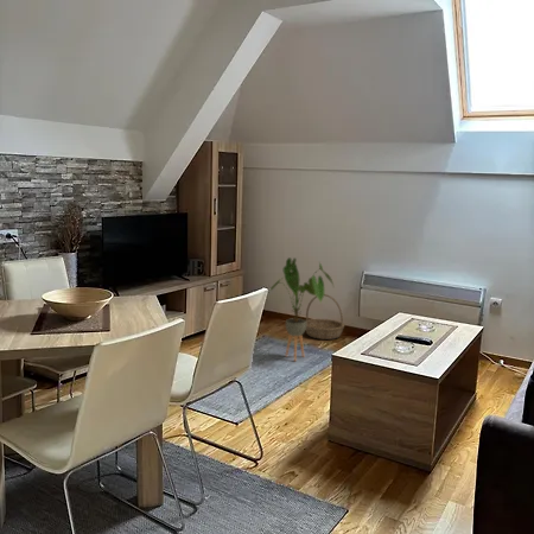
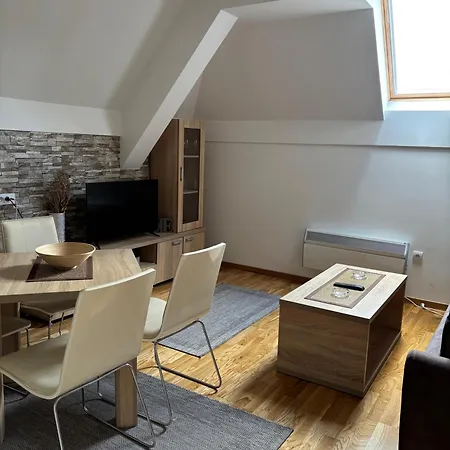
- house plant (299, 307)
- basket (324, 319)
